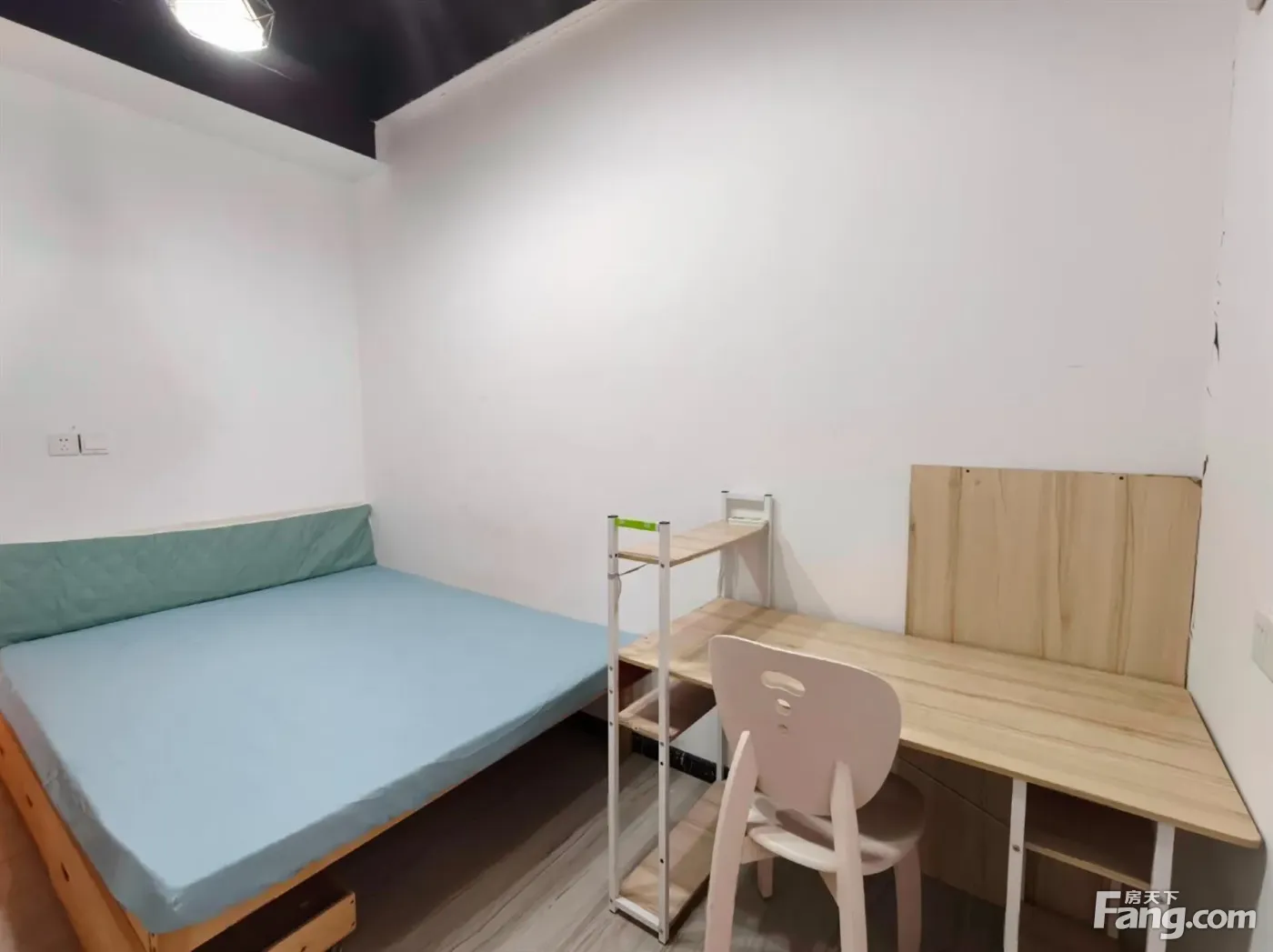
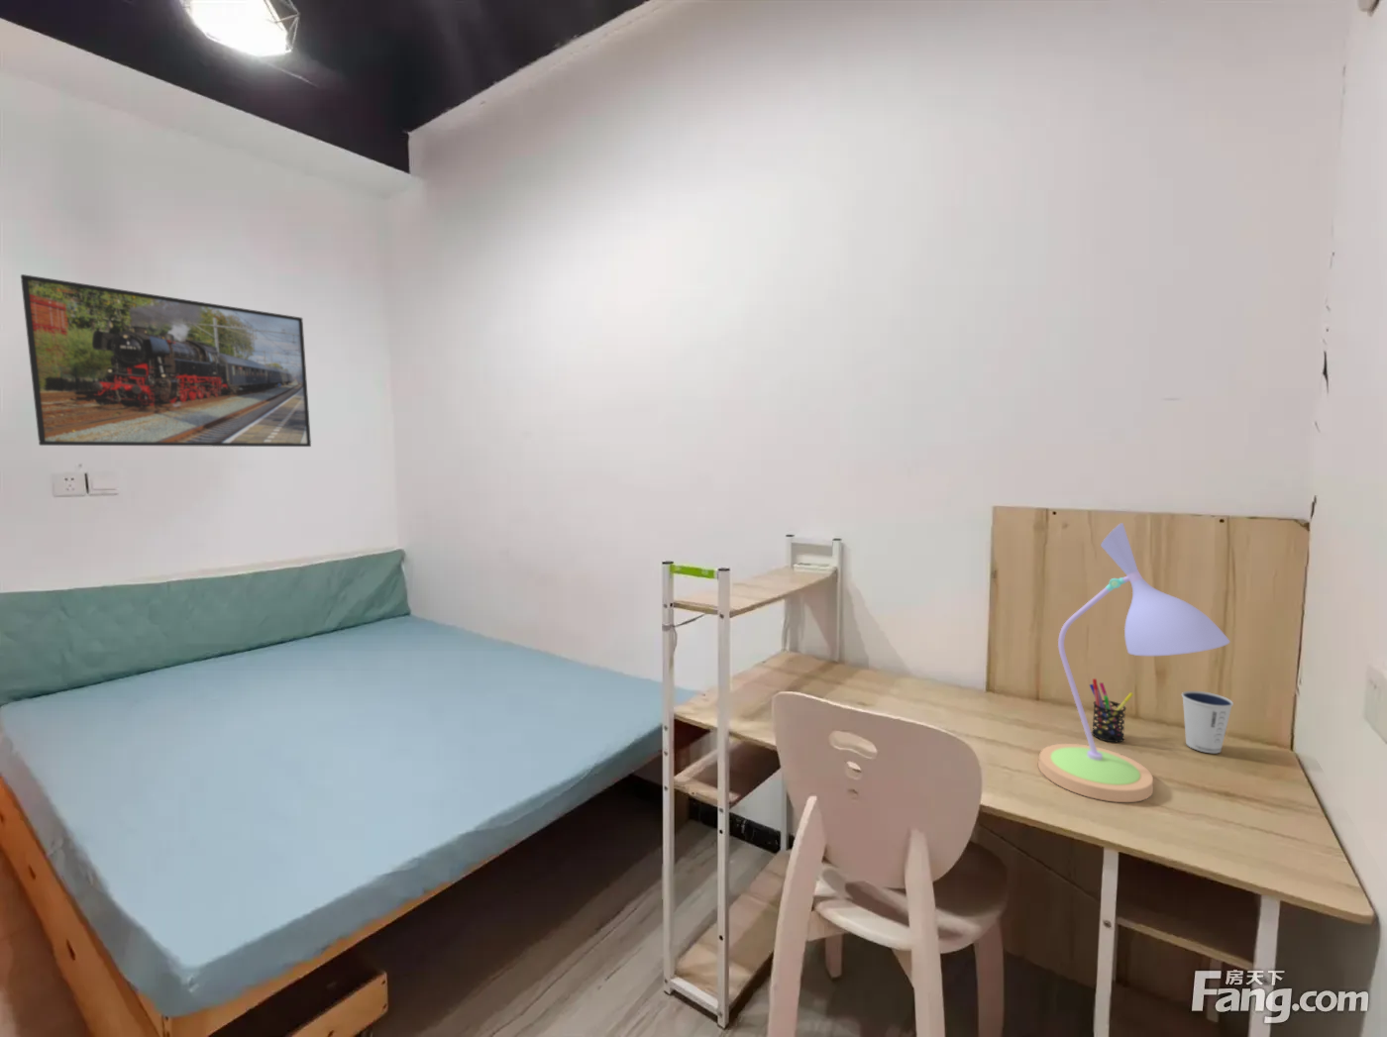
+ pen holder (1107, 709)
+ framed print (187, 374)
+ desk lamp (1130, 654)
+ dixie cup (1205, 722)
